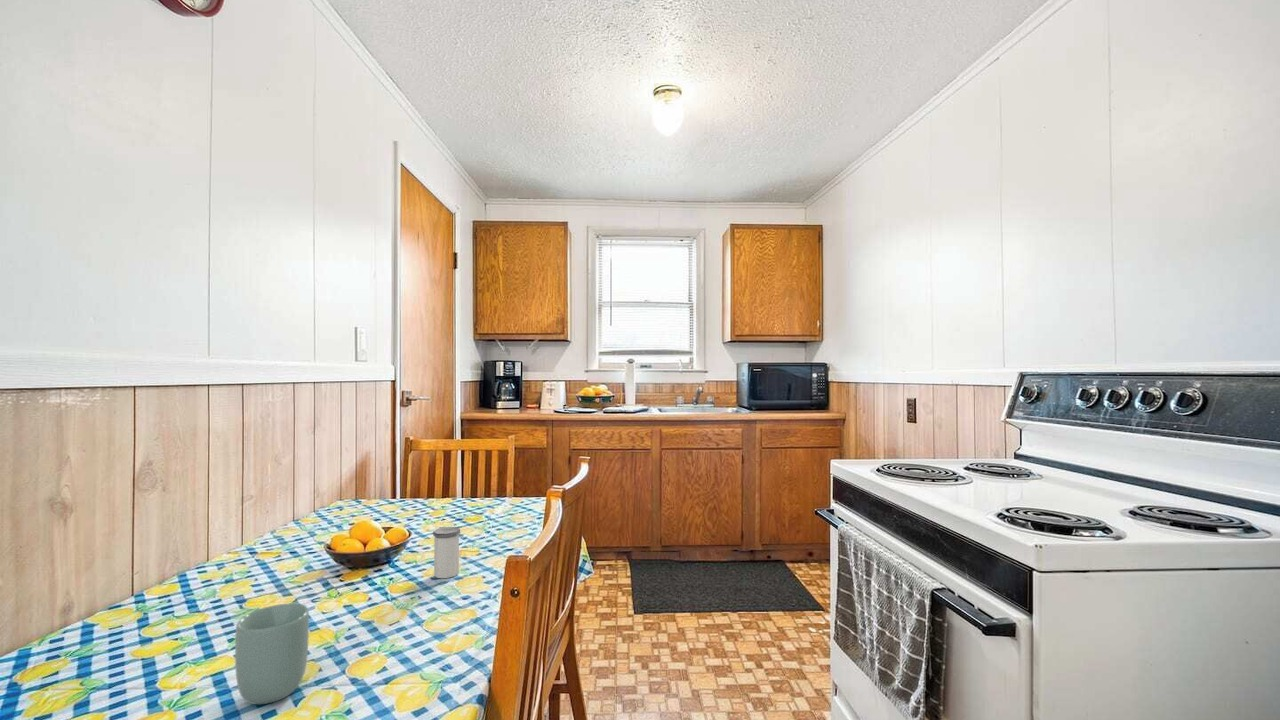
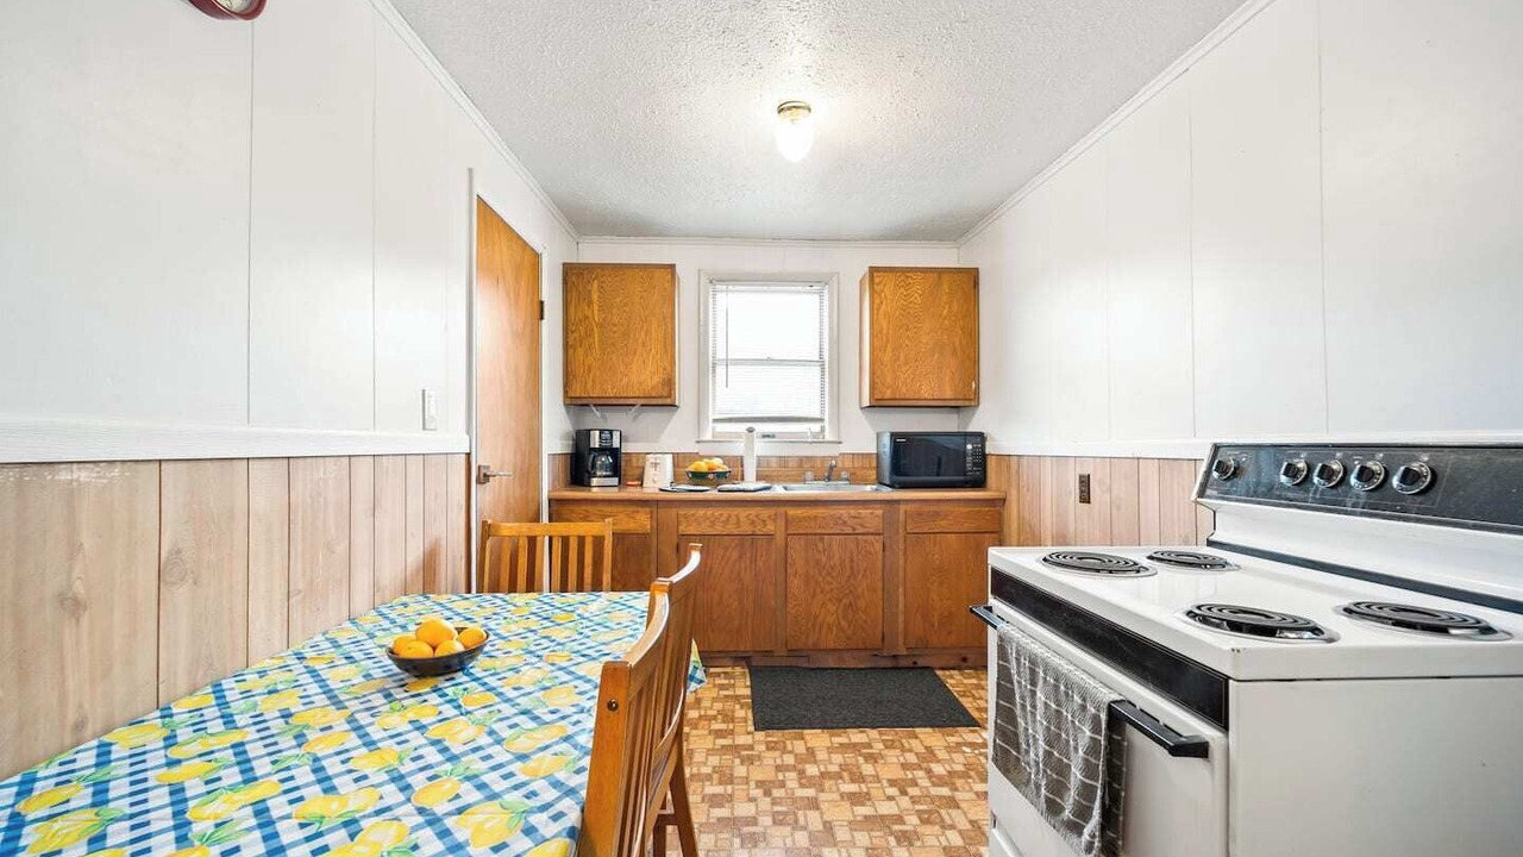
- cup (273, 655)
- salt shaker (446, 552)
